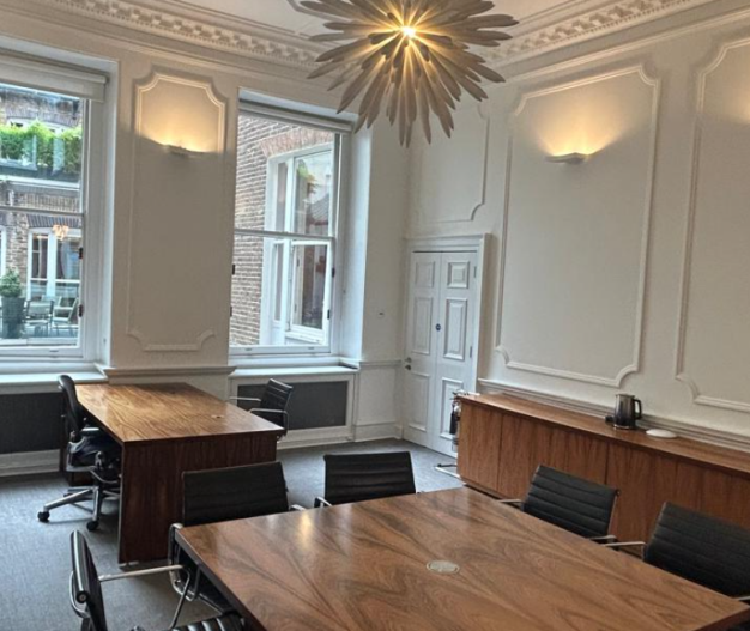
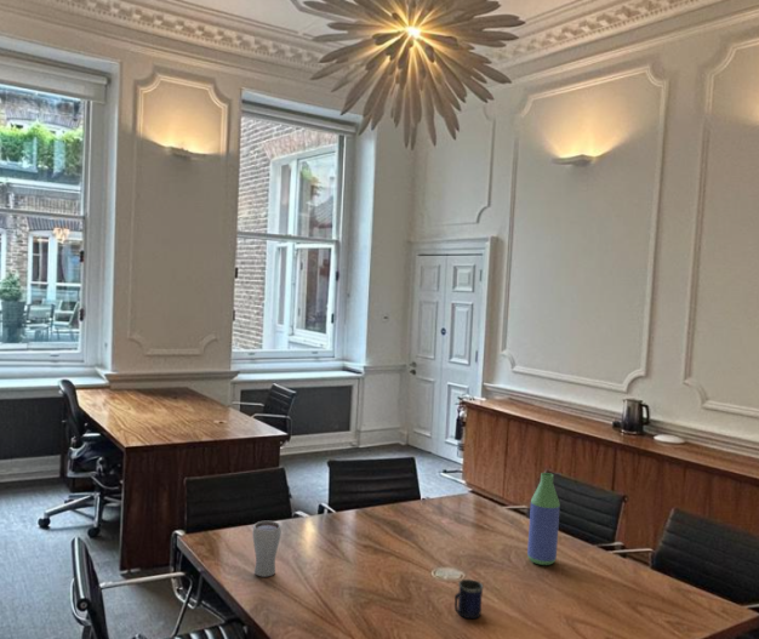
+ mug (467, 599)
+ drinking glass (266, 549)
+ bottle (543, 518)
